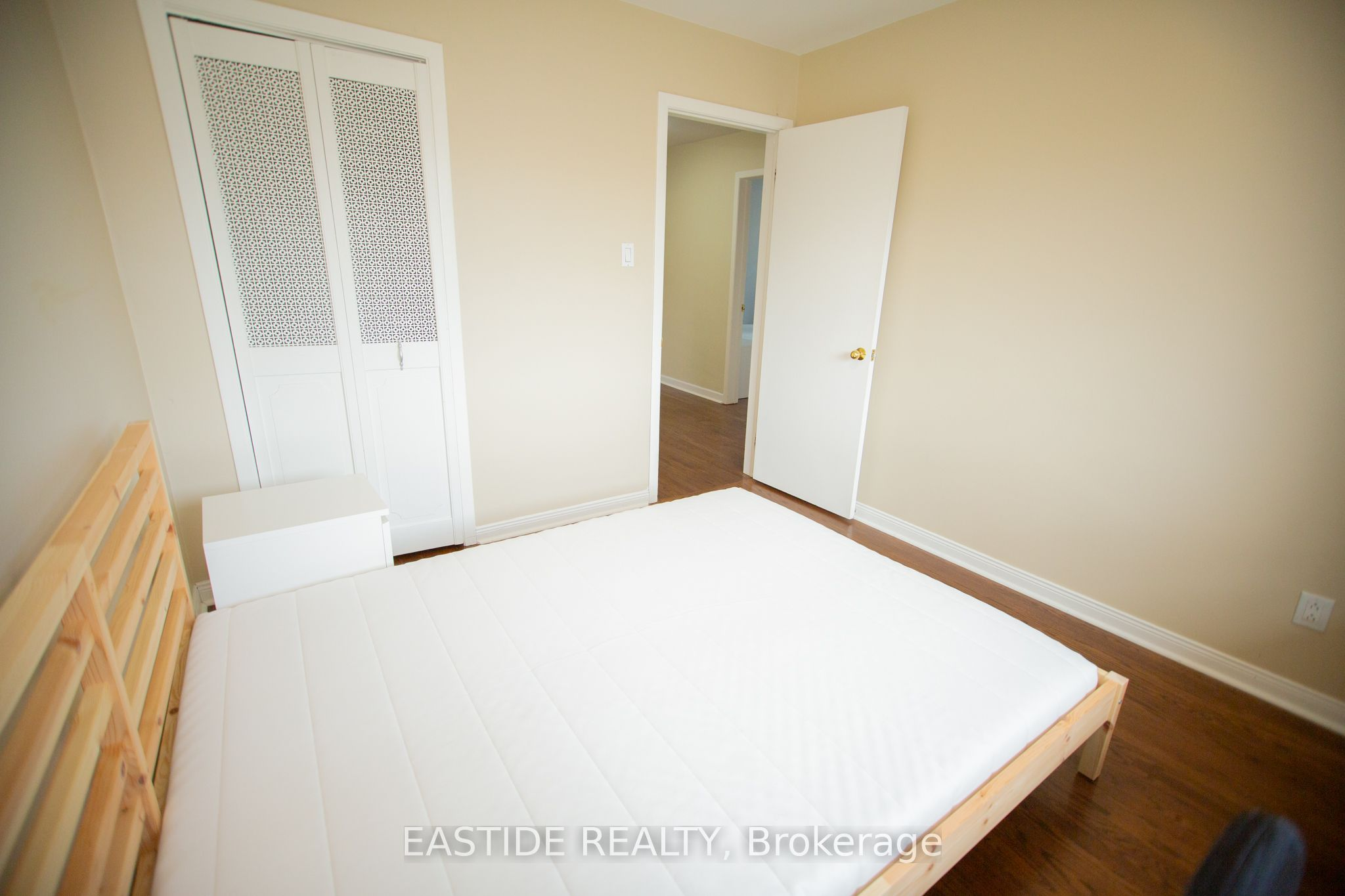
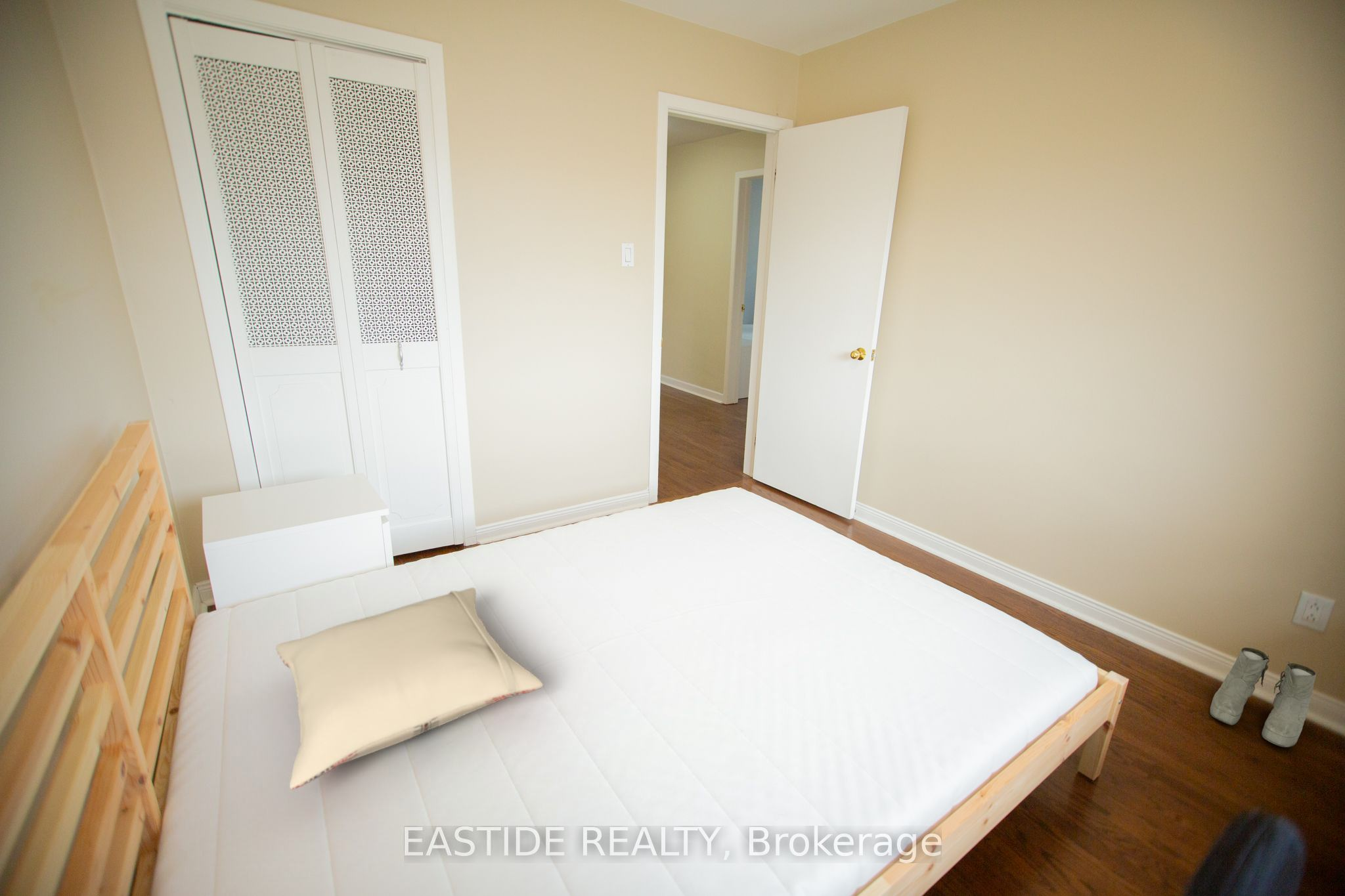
+ boots (1262, 686)
+ pillow (405, 667)
